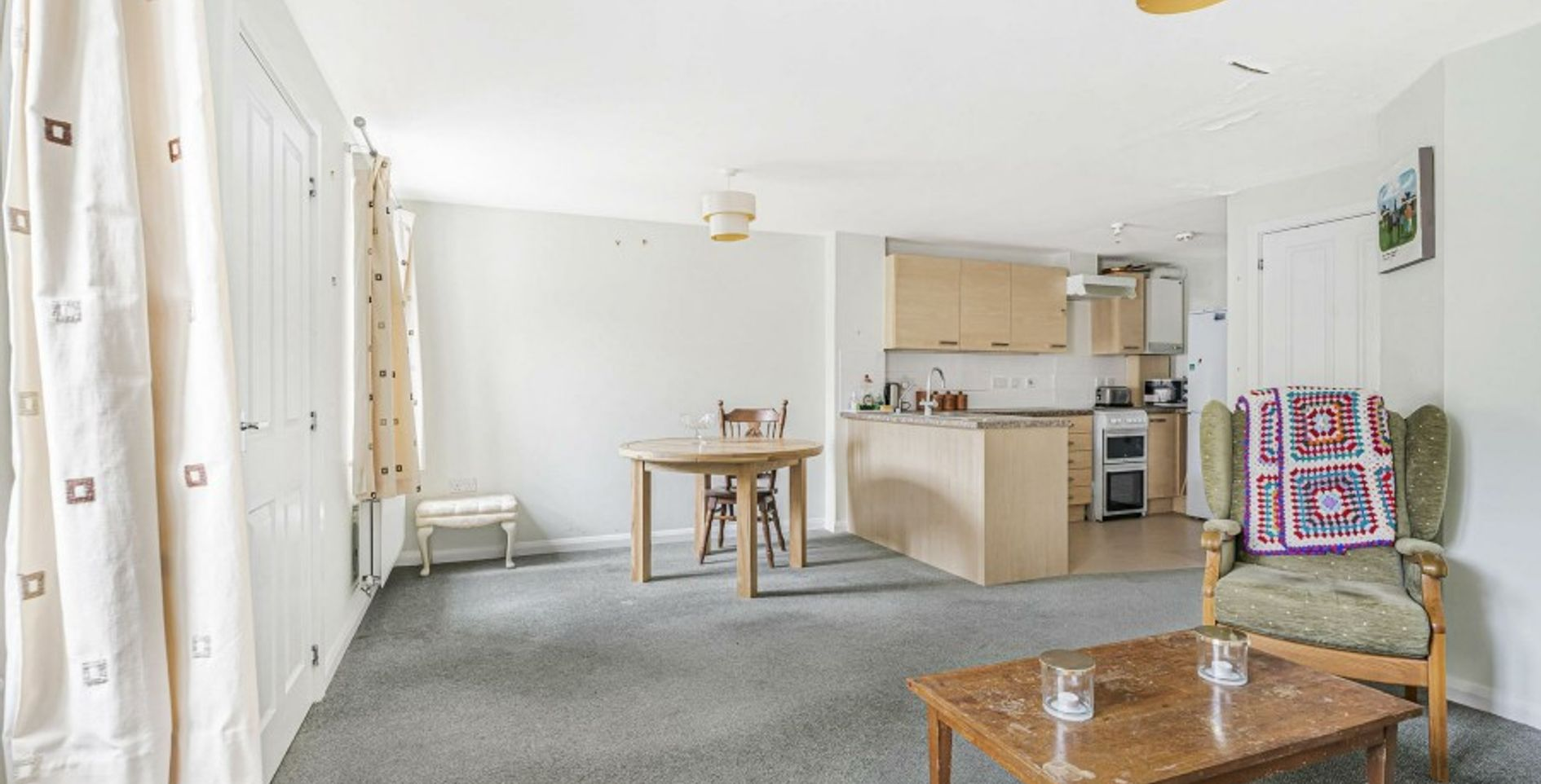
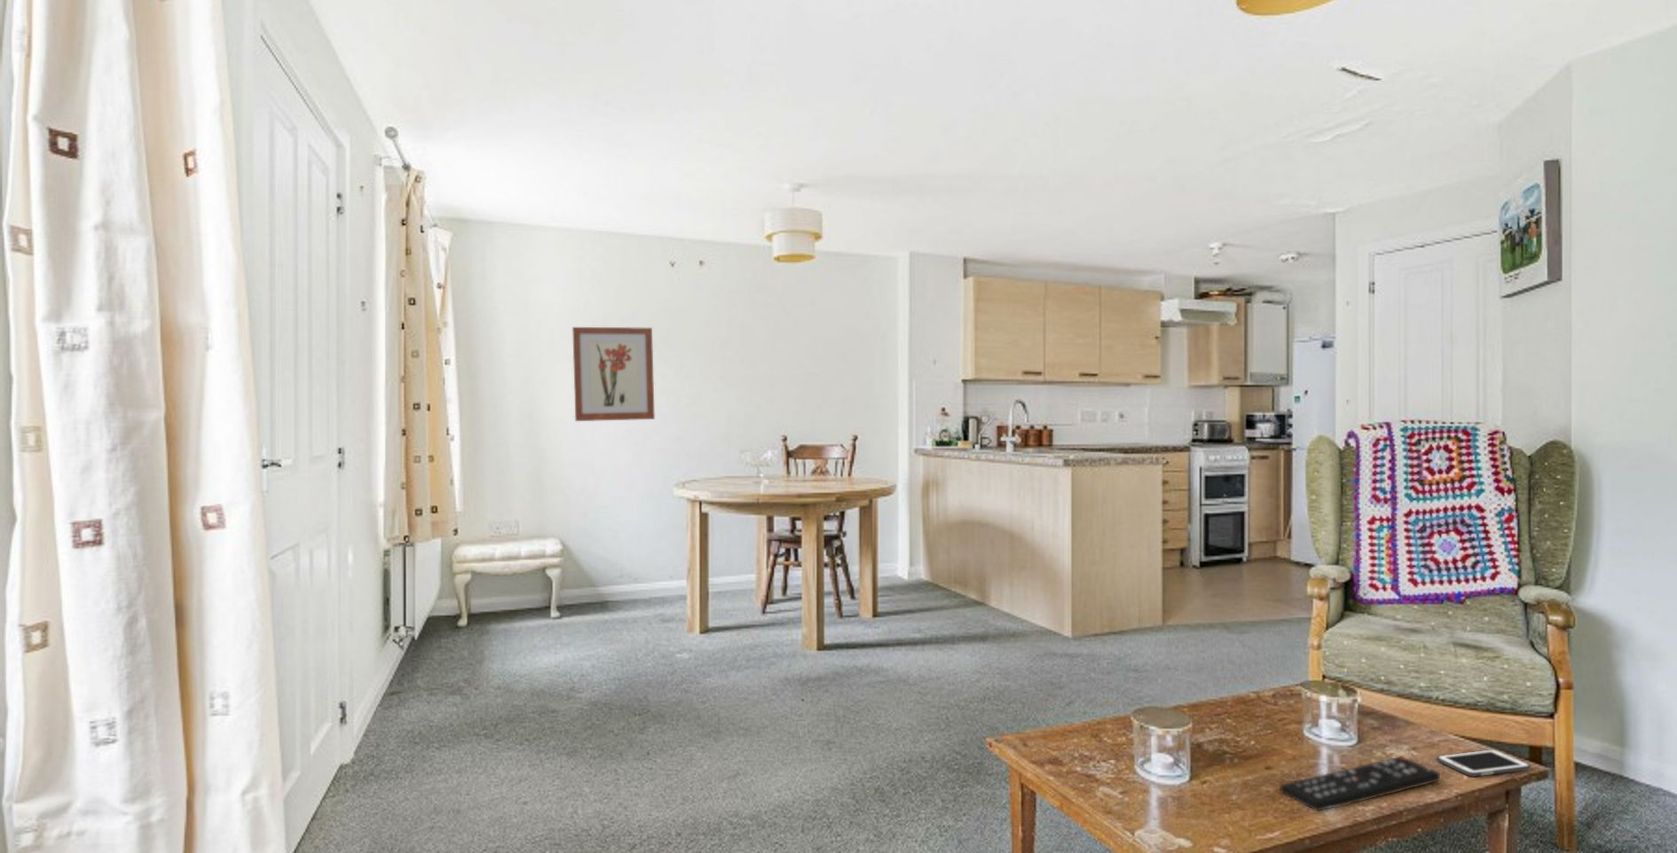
+ cell phone (1482, 763)
+ remote control (1361, 781)
+ wall art (614, 373)
